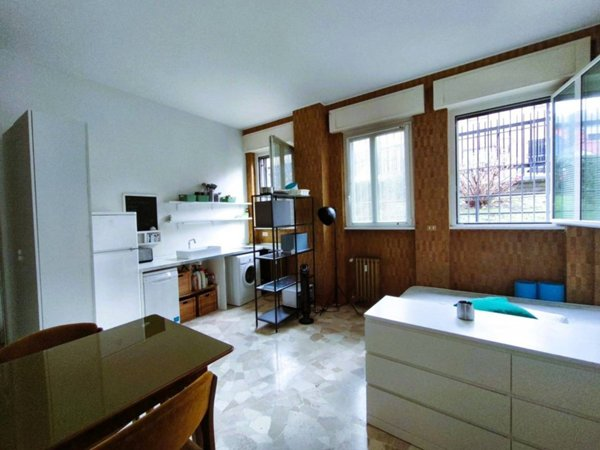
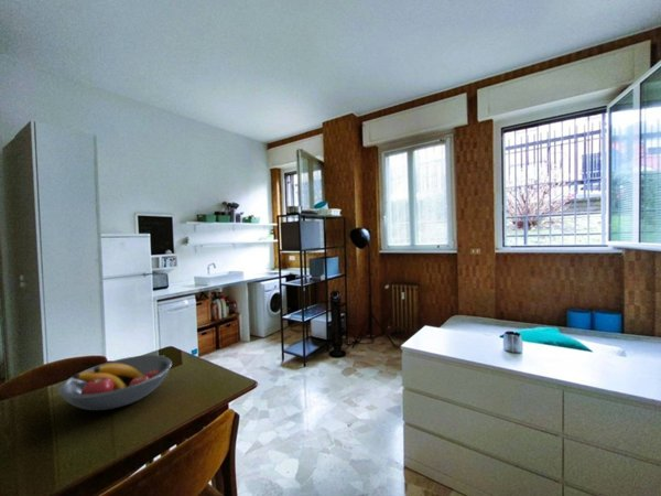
+ fruit bowl (120, 381)
